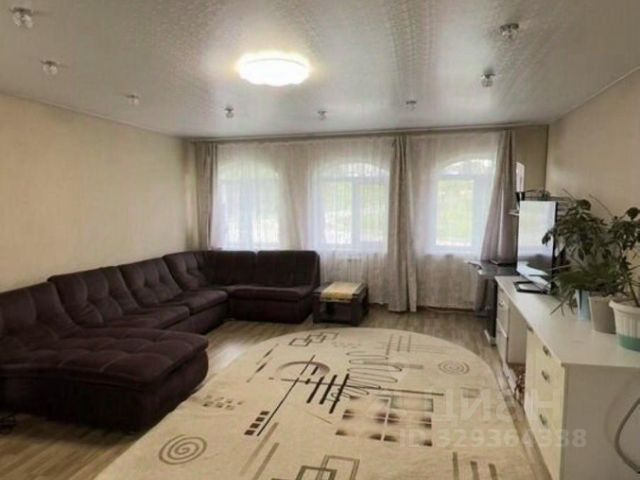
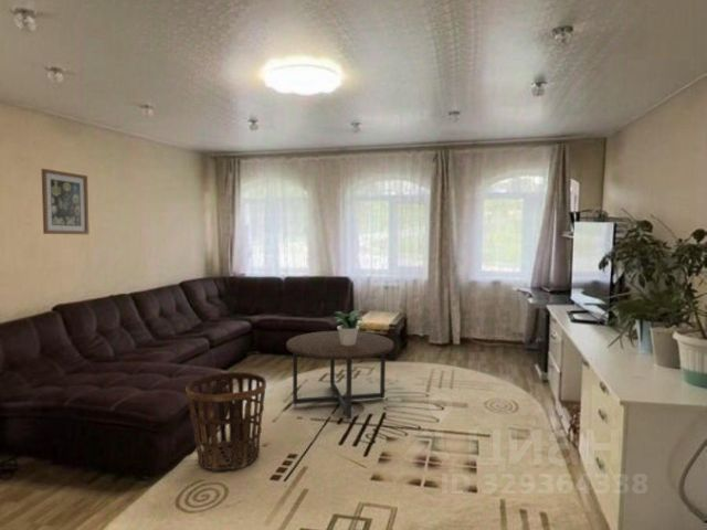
+ potted plant (348, 328)
+ coffee table (334, 372)
+ basket (226, 418)
+ wall art (66, 203)
